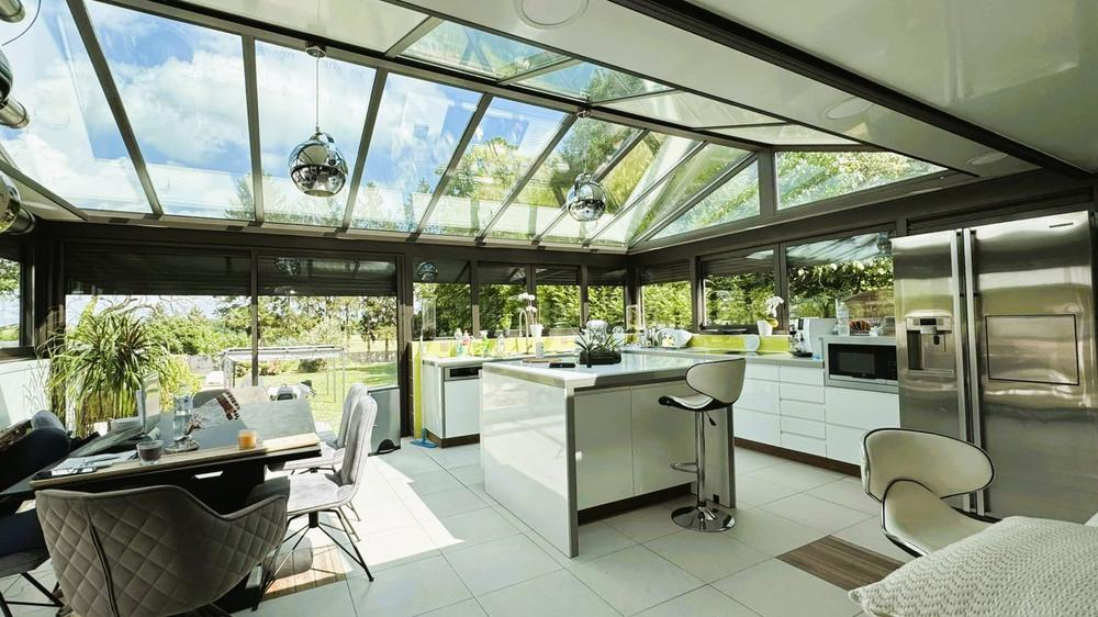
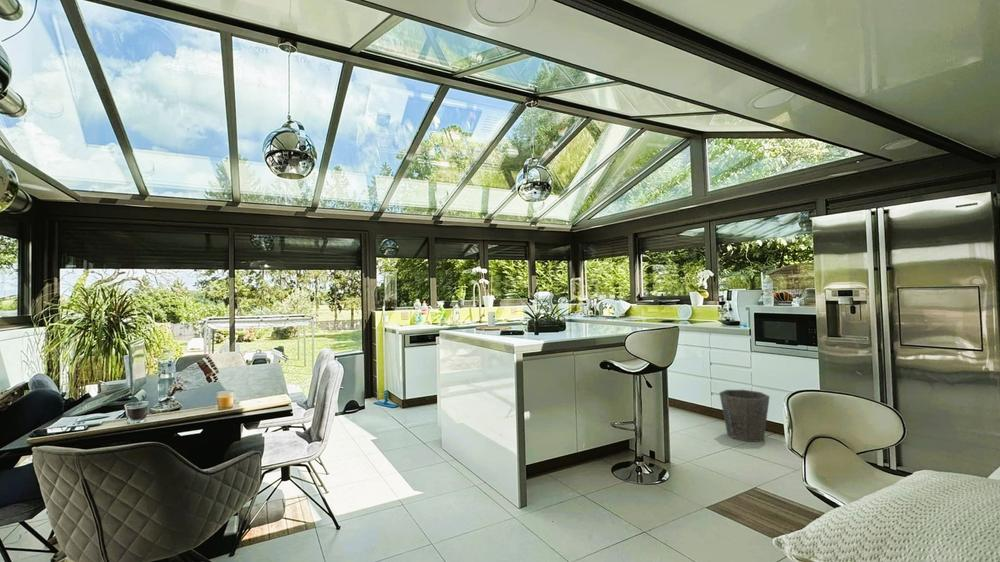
+ waste bin (744, 415)
